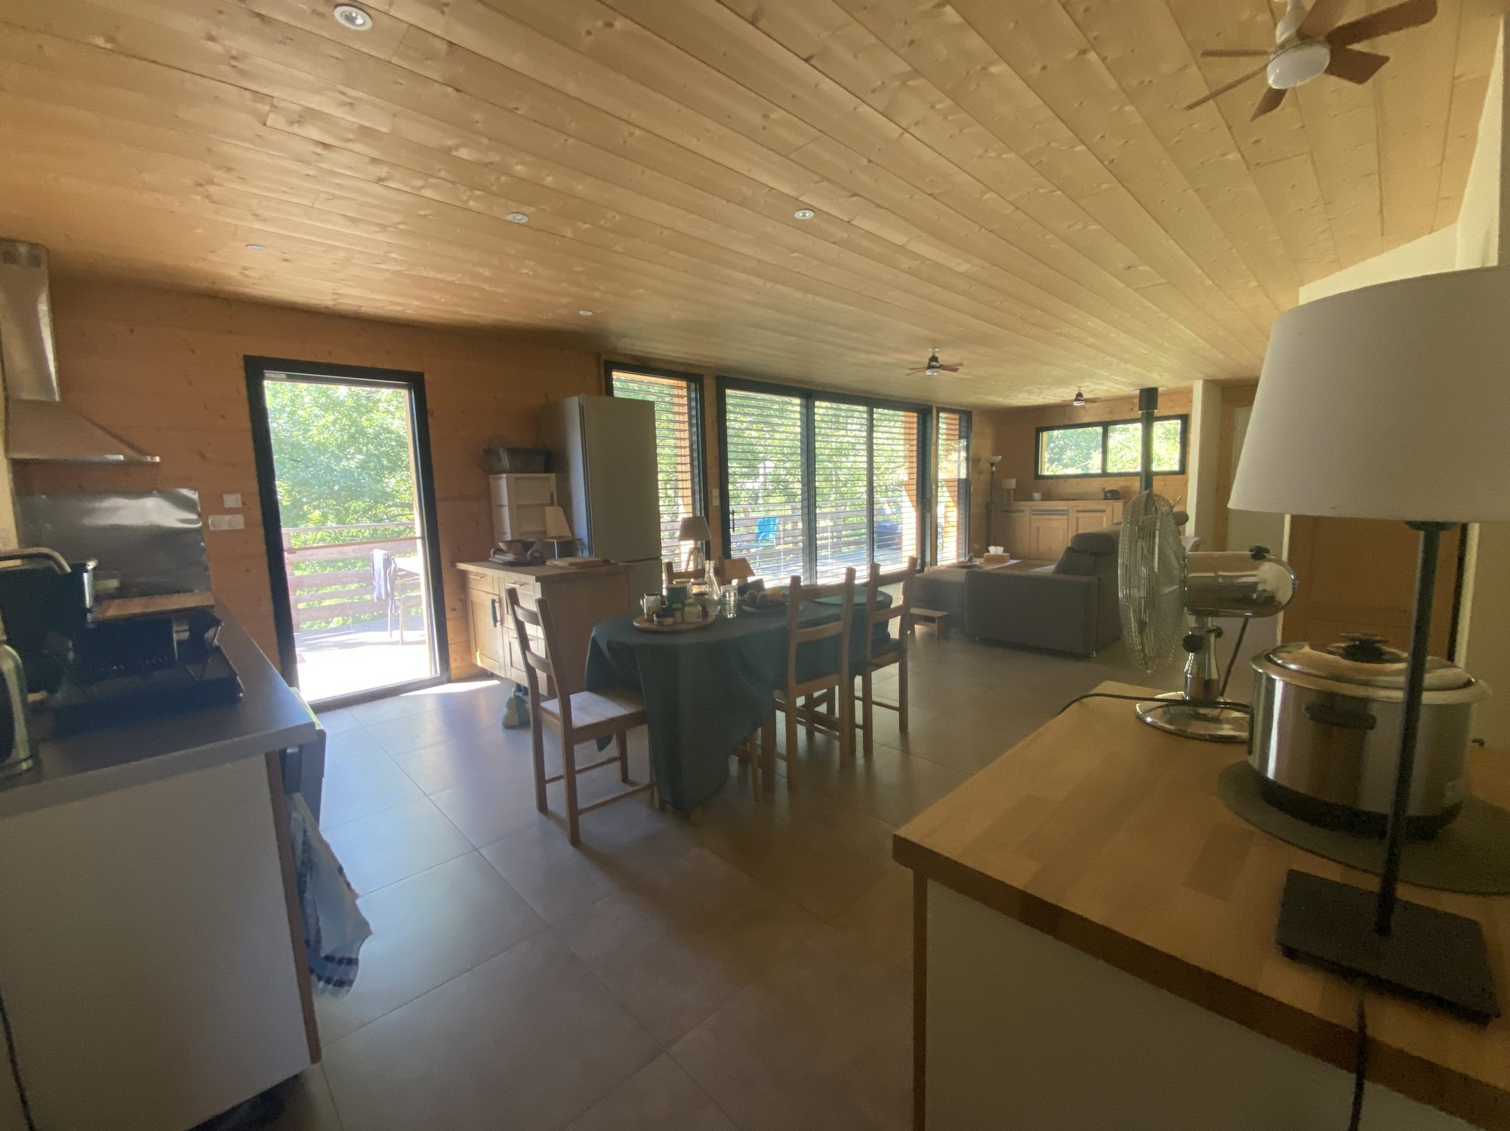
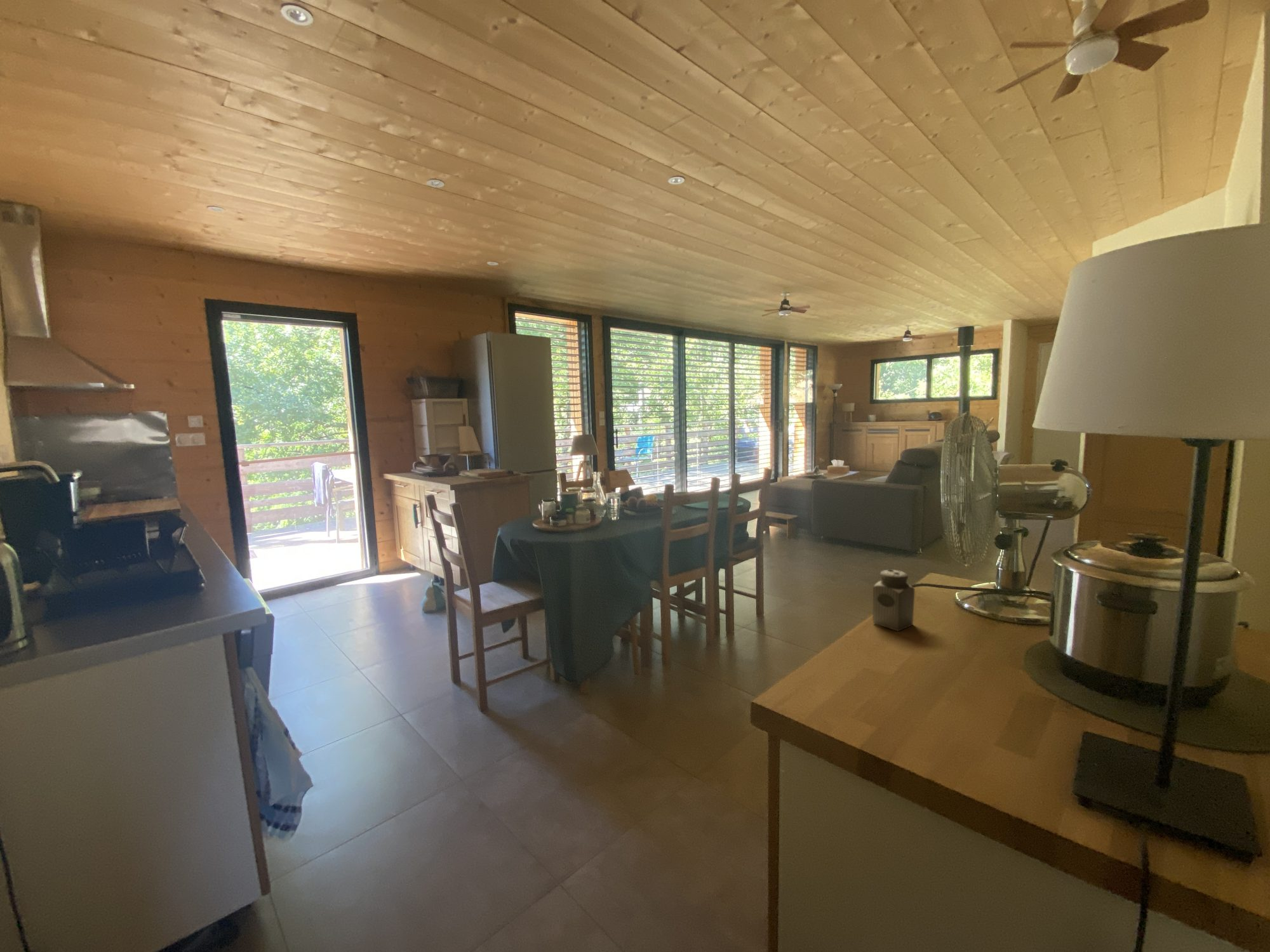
+ salt shaker (893, 597)
